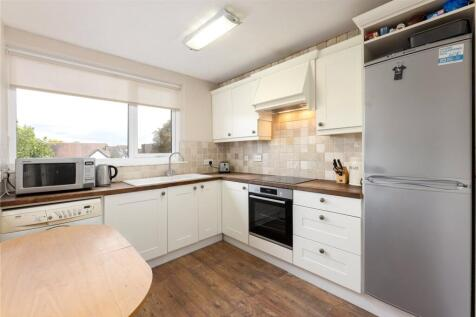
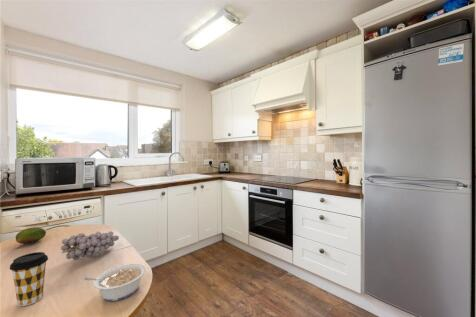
+ fruit (31, 235)
+ fruit (93, 243)
+ legume (119, 282)
+ coffee cup (30, 278)
